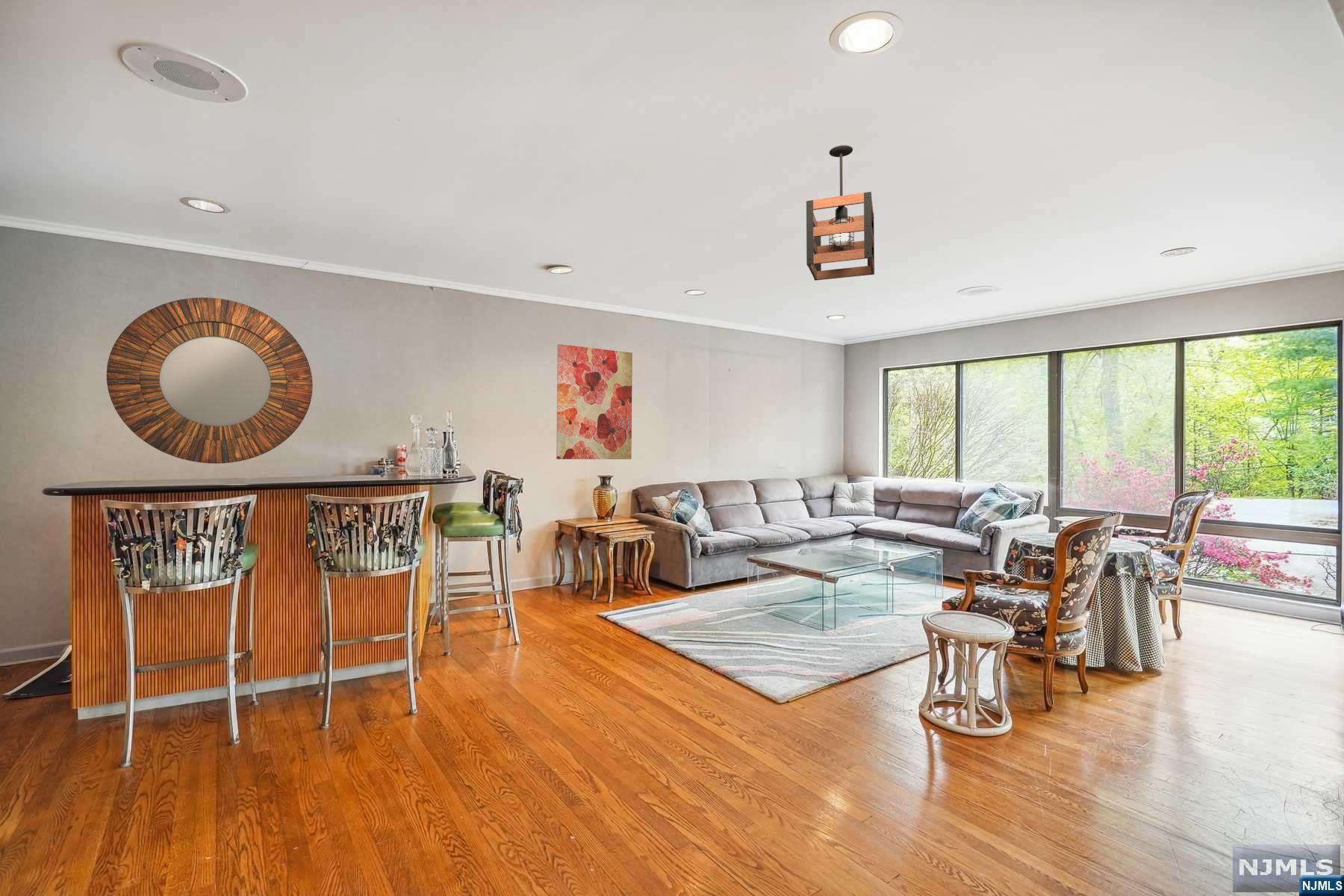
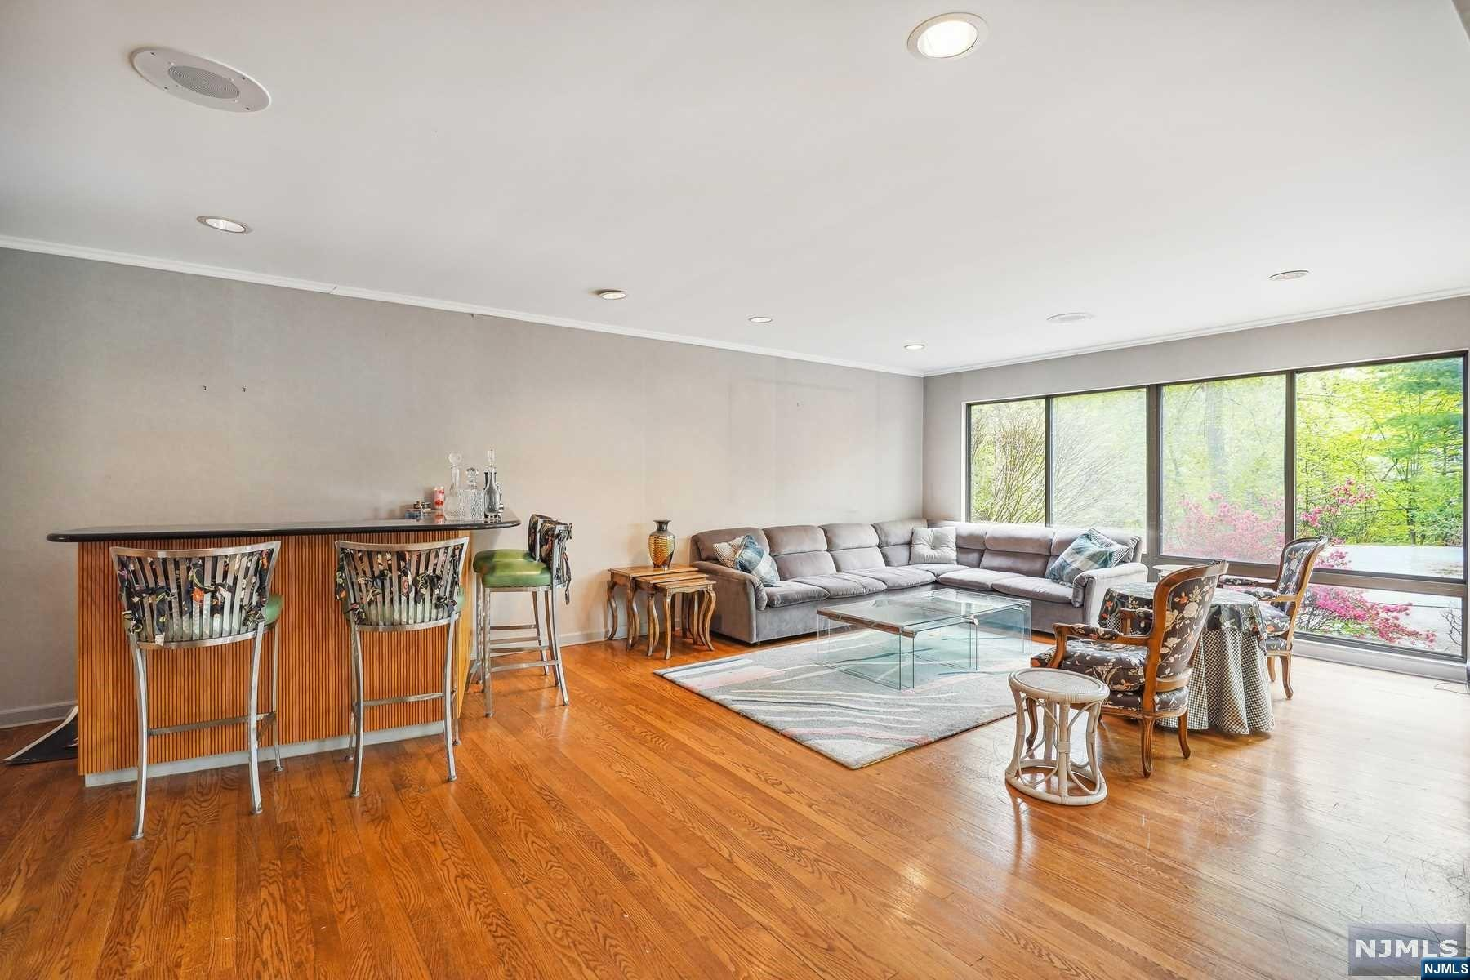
- pendant light (841, 210)
- wall art (595, 404)
- home mirror (217, 381)
